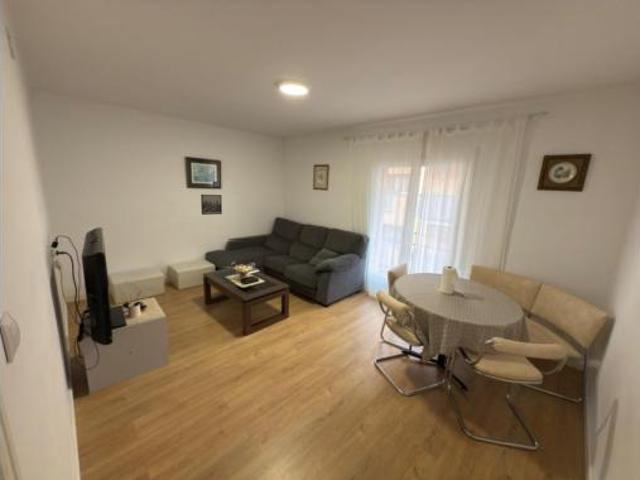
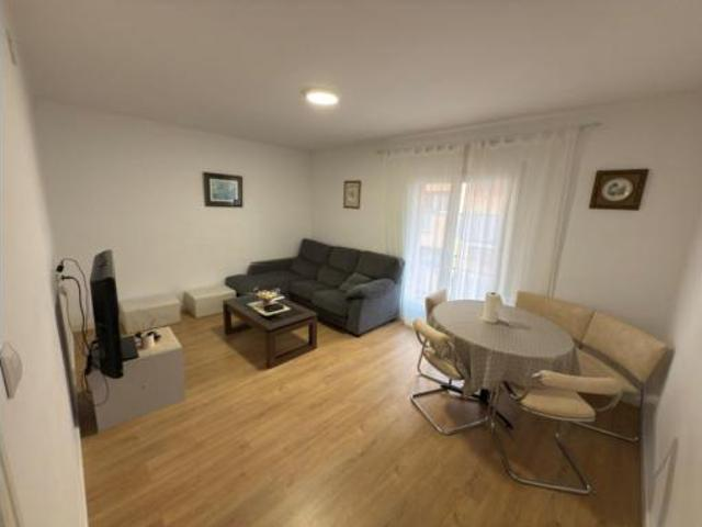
- wall art (211, 204)
